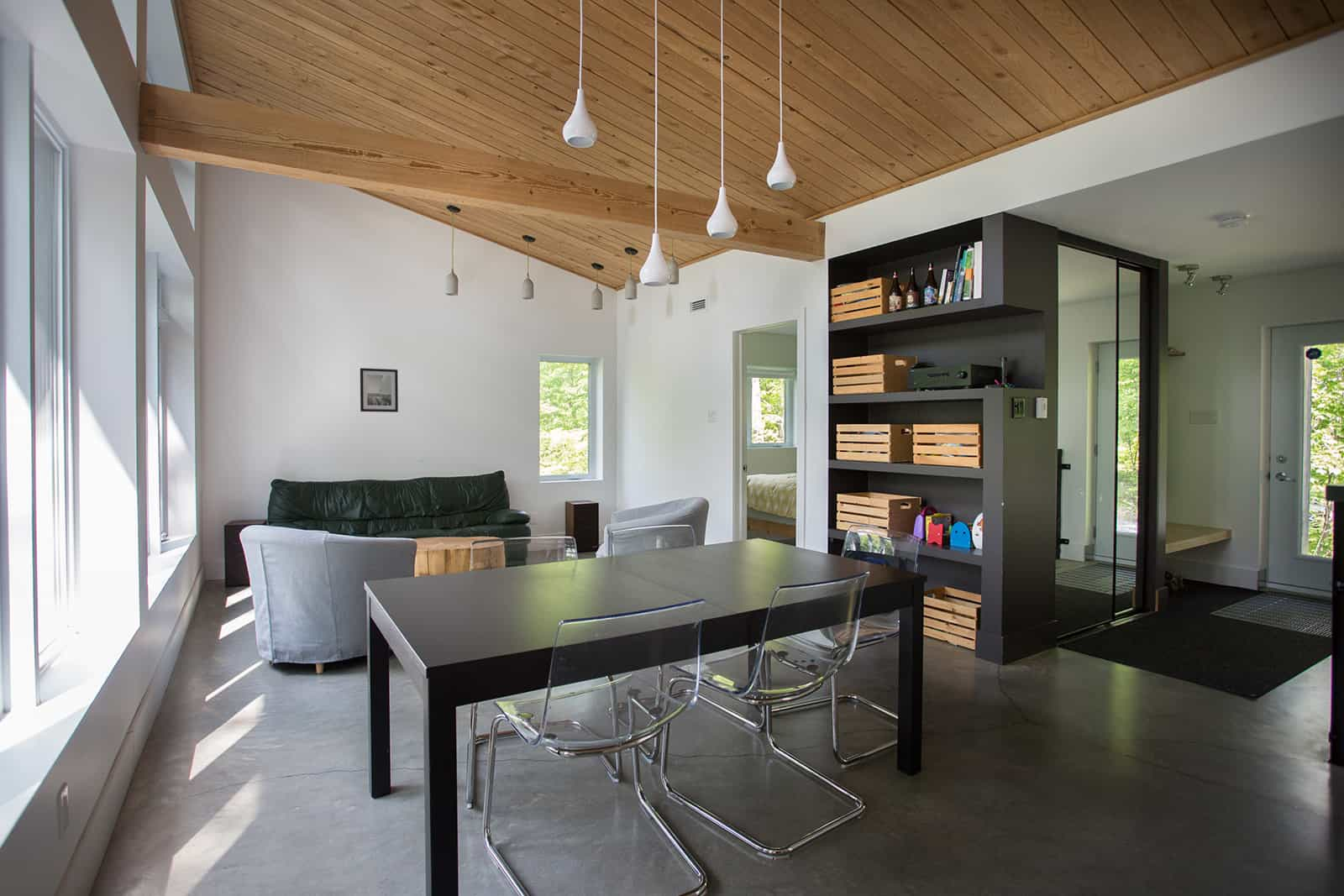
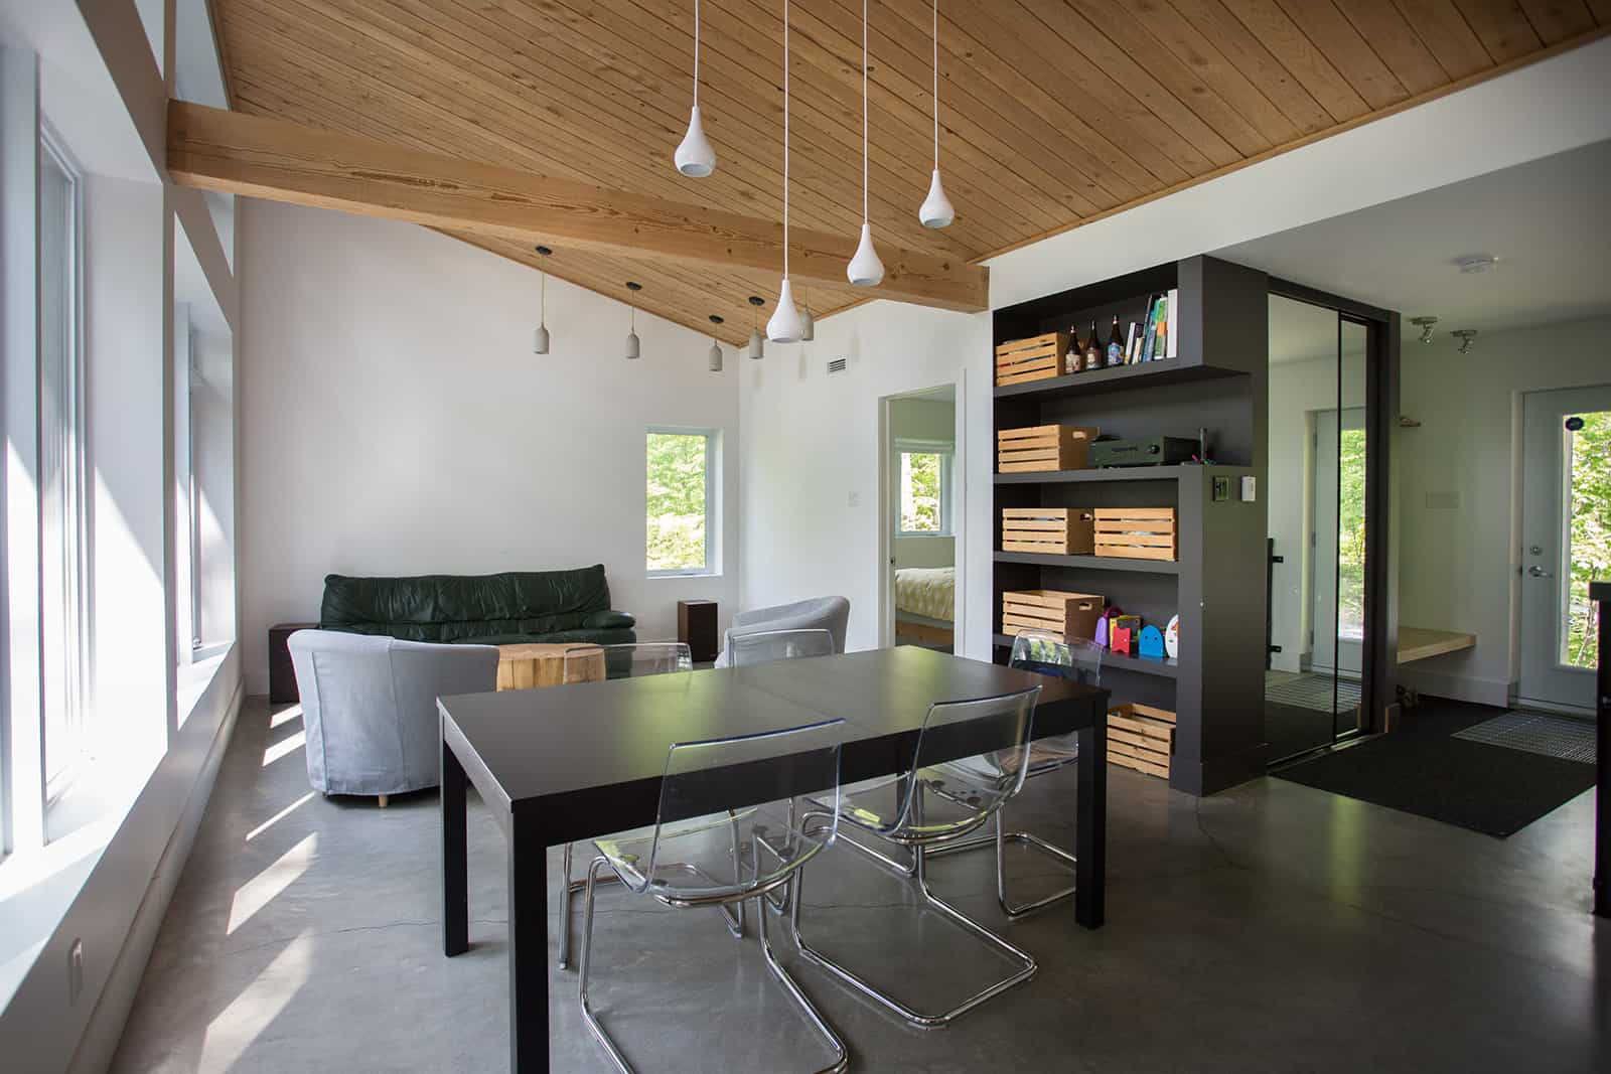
- wall art (379, 390)
